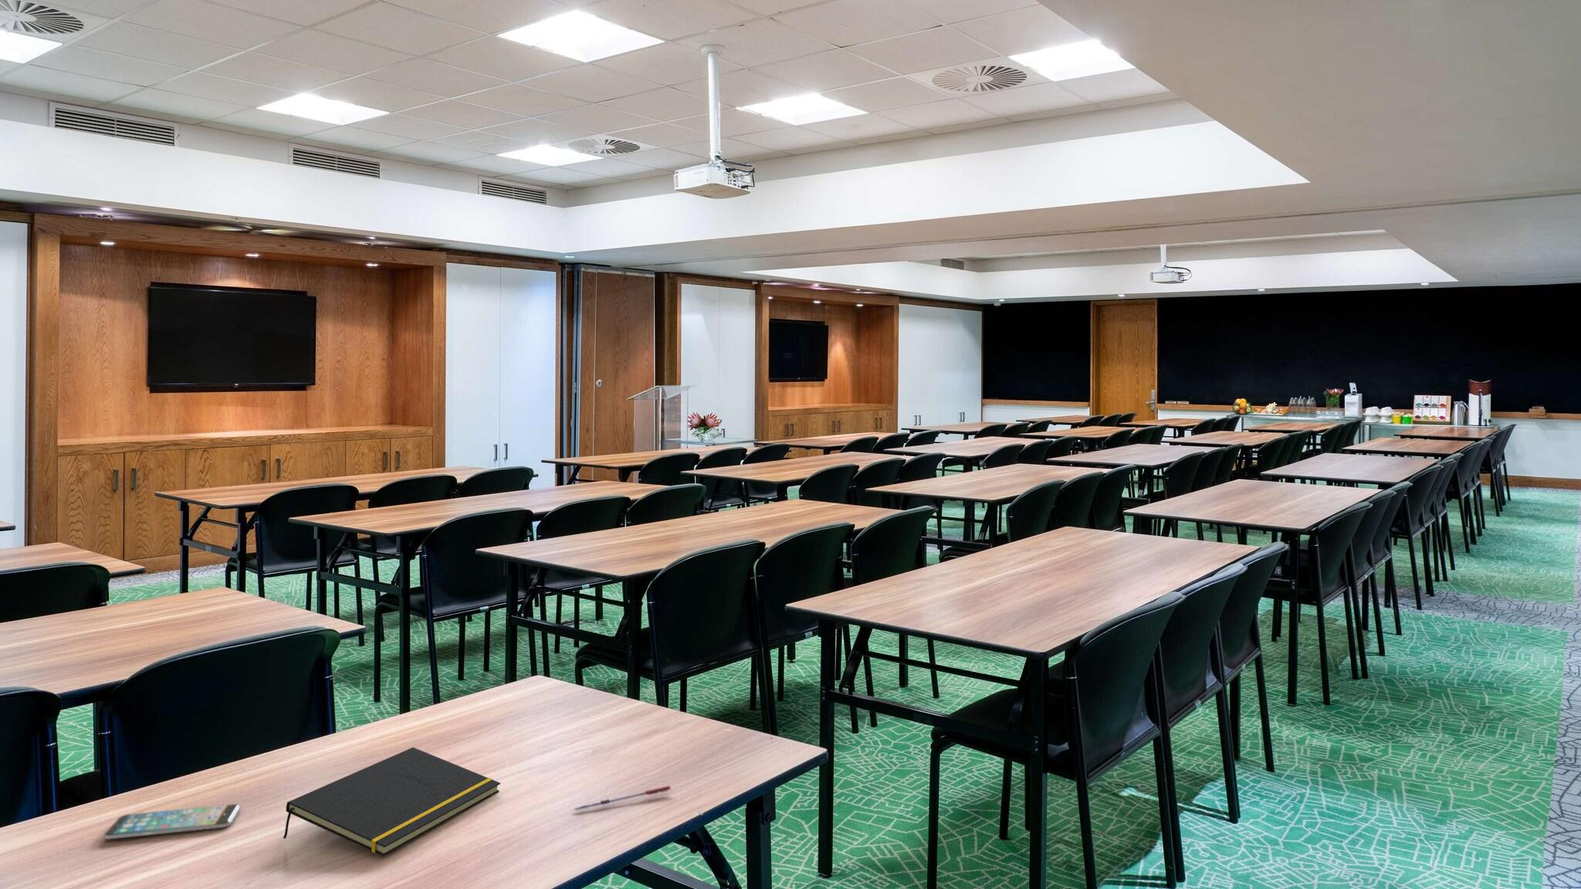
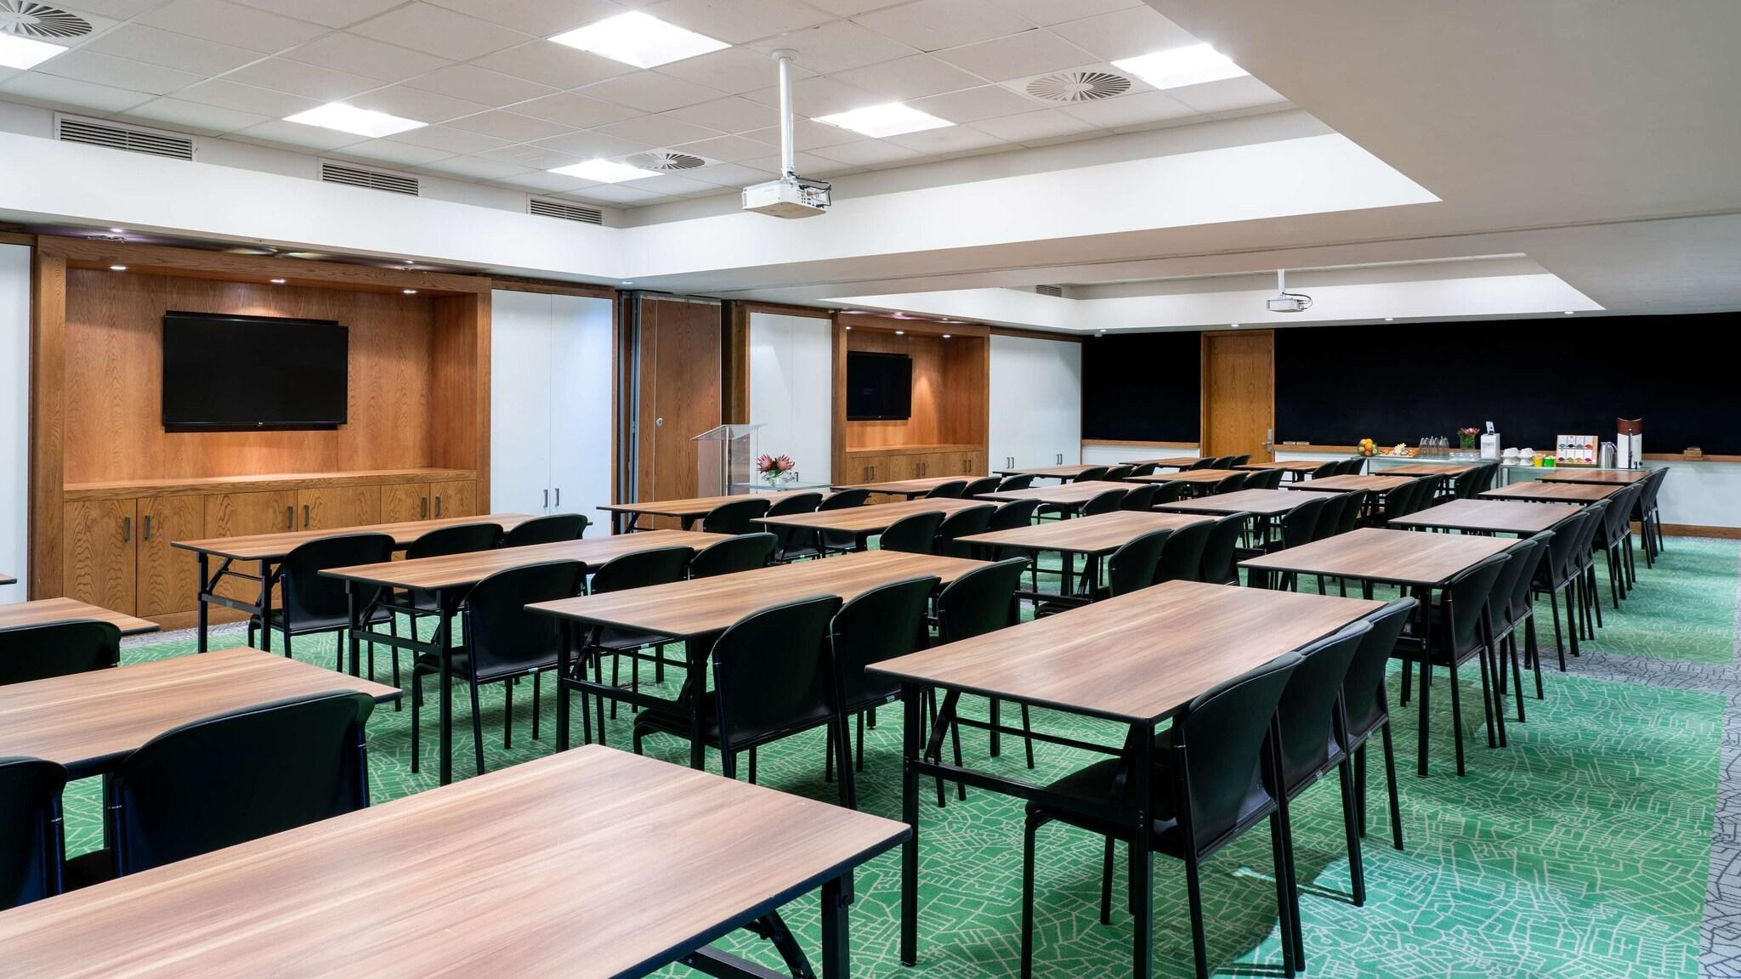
- pen (623, 797)
- smartphone (175, 821)
- notepad (400, 797)
